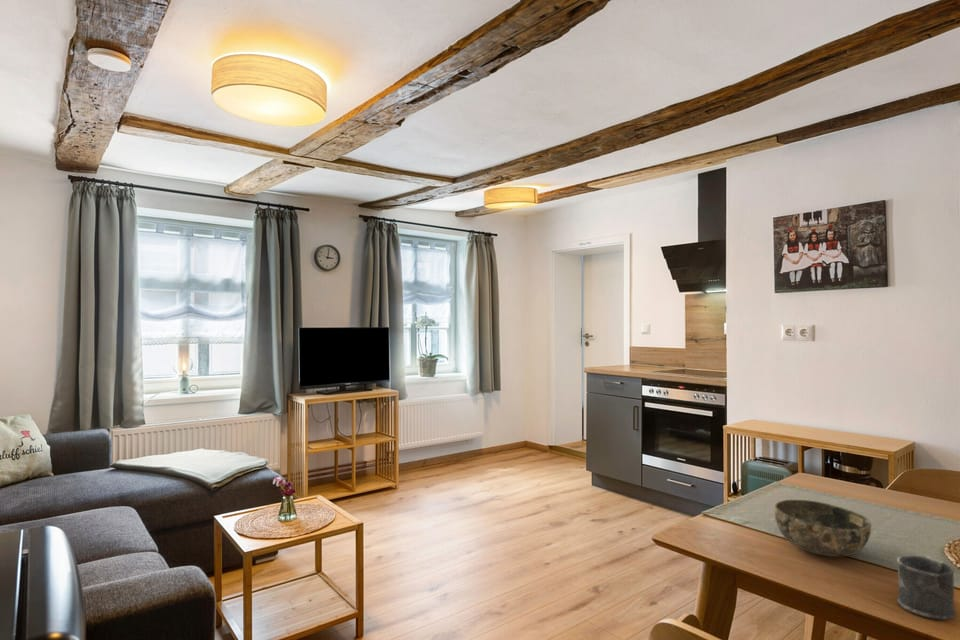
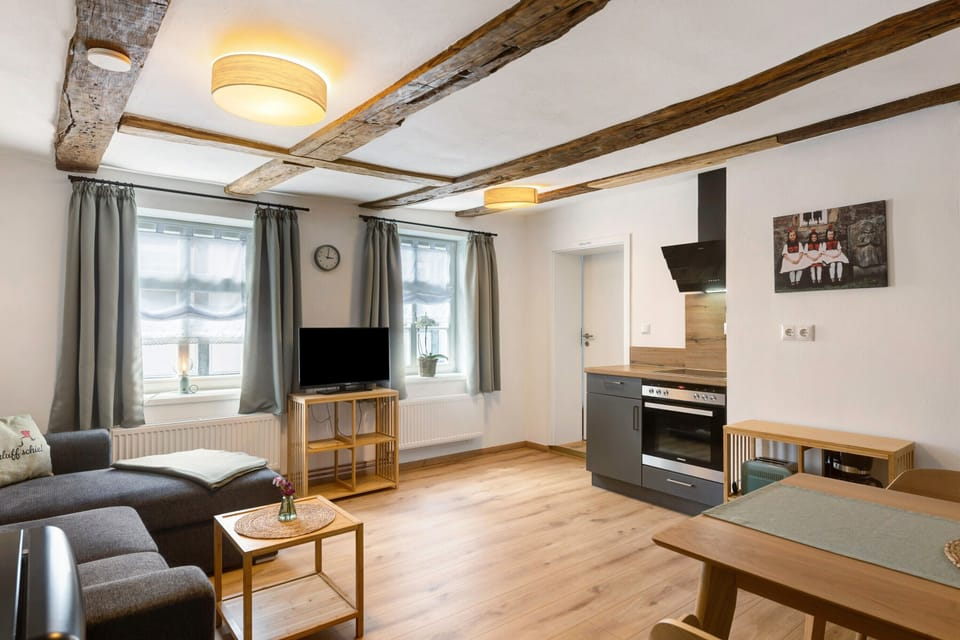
- bowl (821, 530)
- mug (926, 583)
